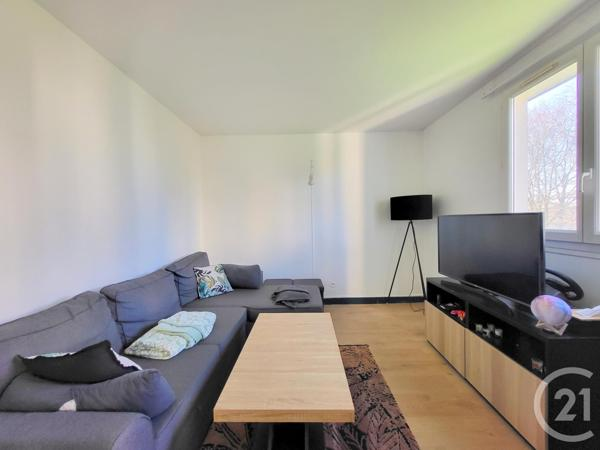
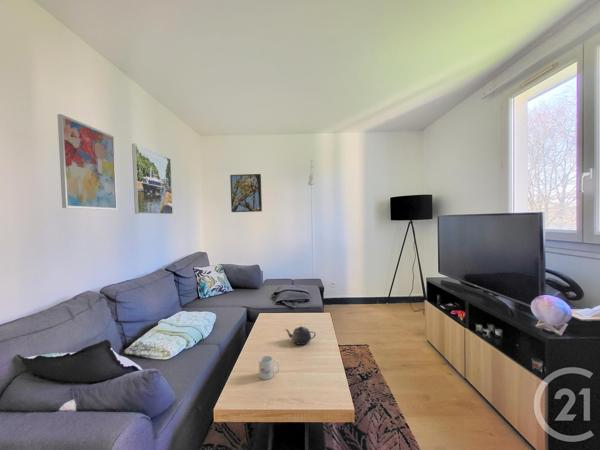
+ mug (269, 367)
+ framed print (154, 183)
+ wall art (90, 168)
+ teapot (300, 334)
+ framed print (246, 193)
